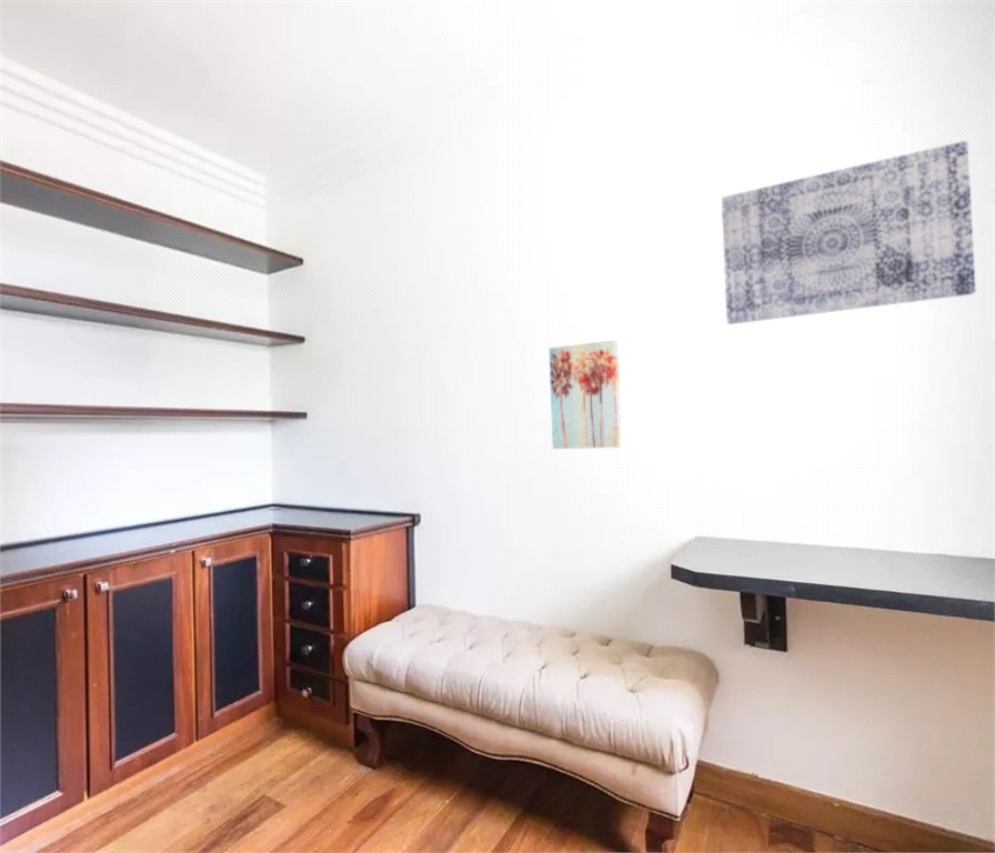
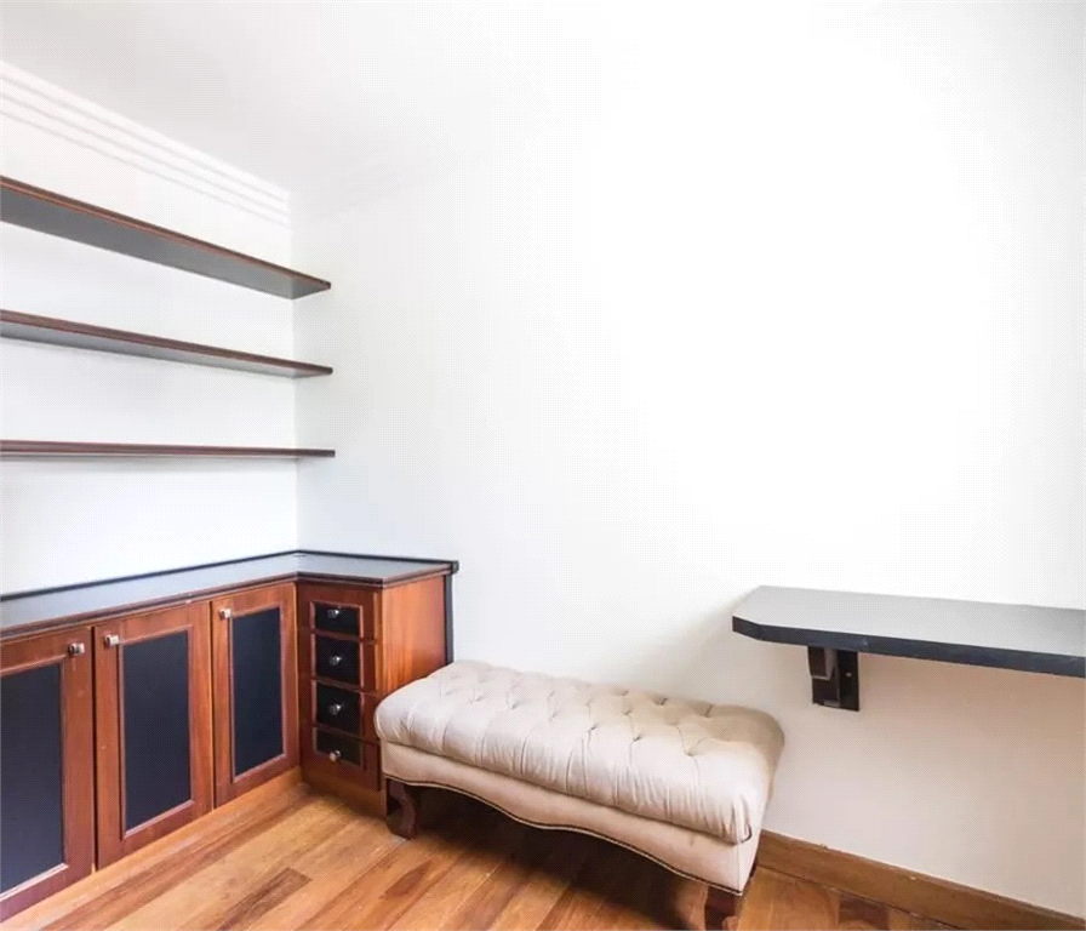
- wall art (835, 241)
- wall art (584, 395)
